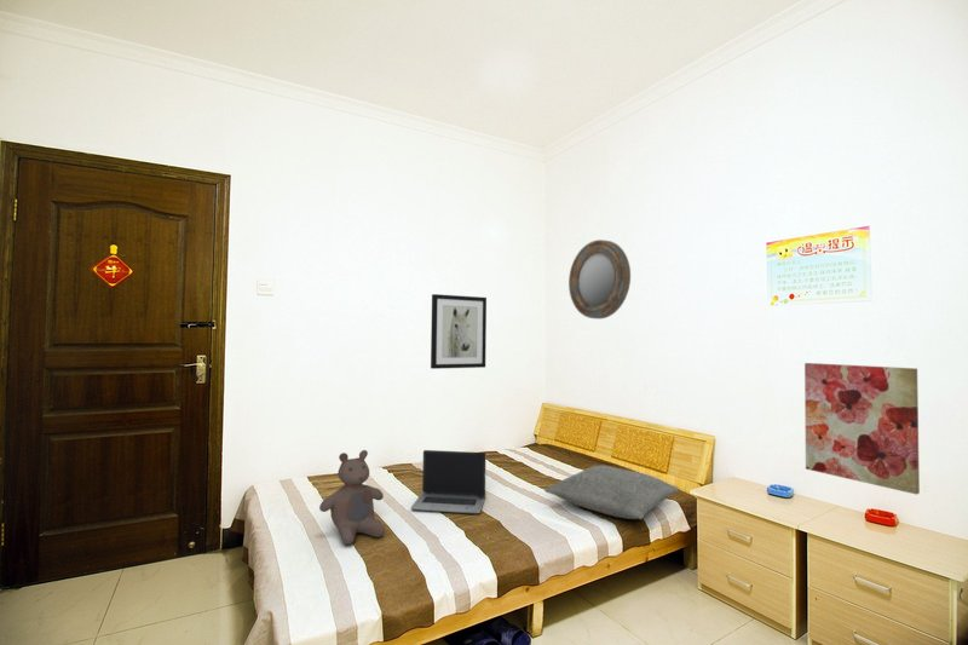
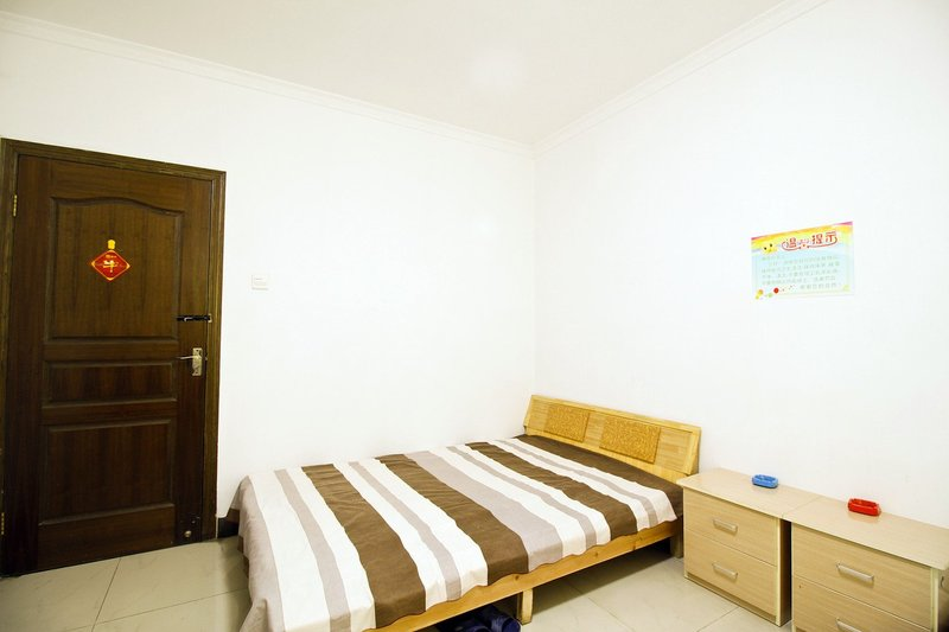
- pillow (612, 489)
- wall art (857, 422)
- bear (357, 494)
- laptop computer (449, 480)
- home mirror (597, 280)
- wall art (459, 332)
